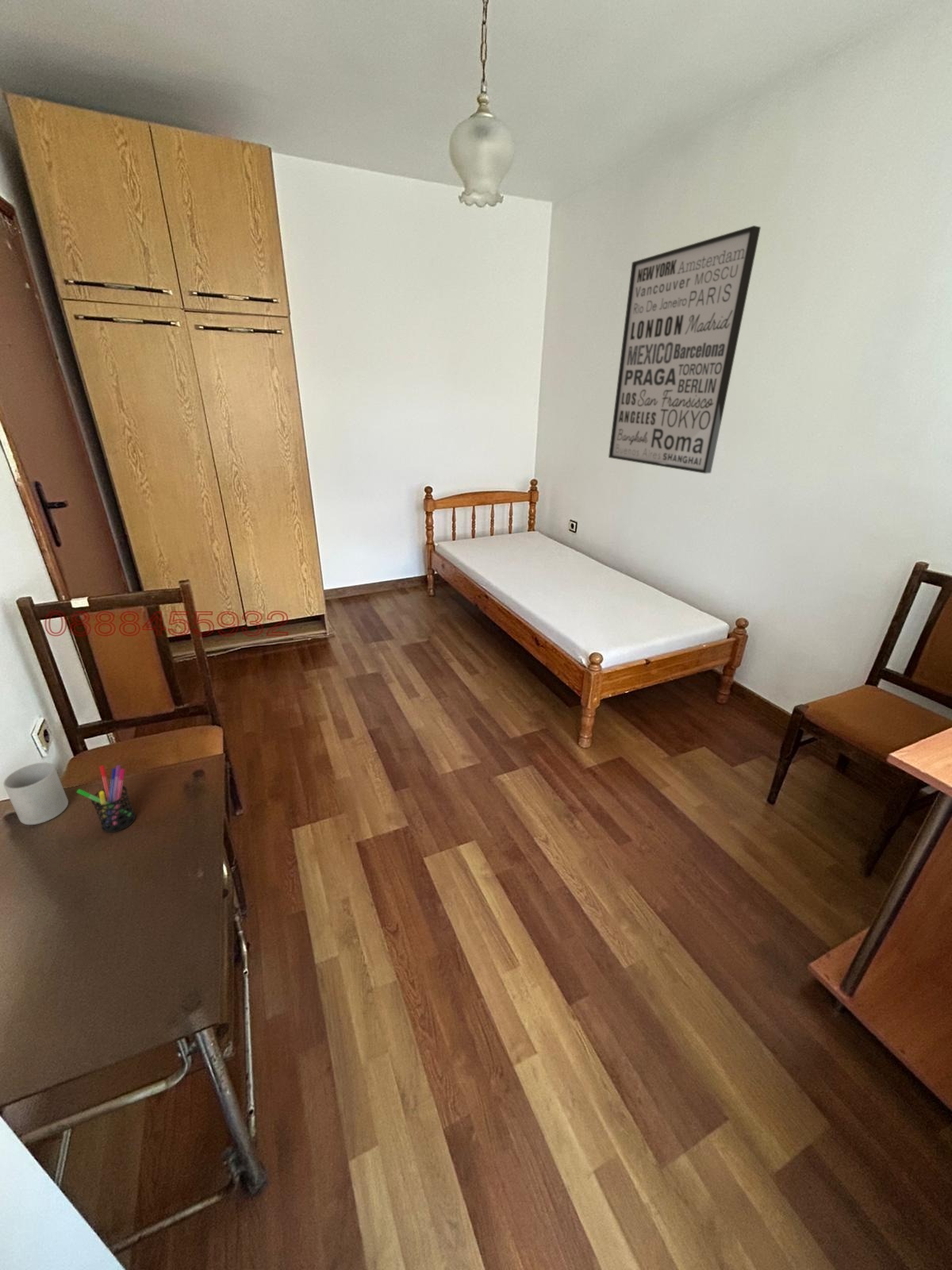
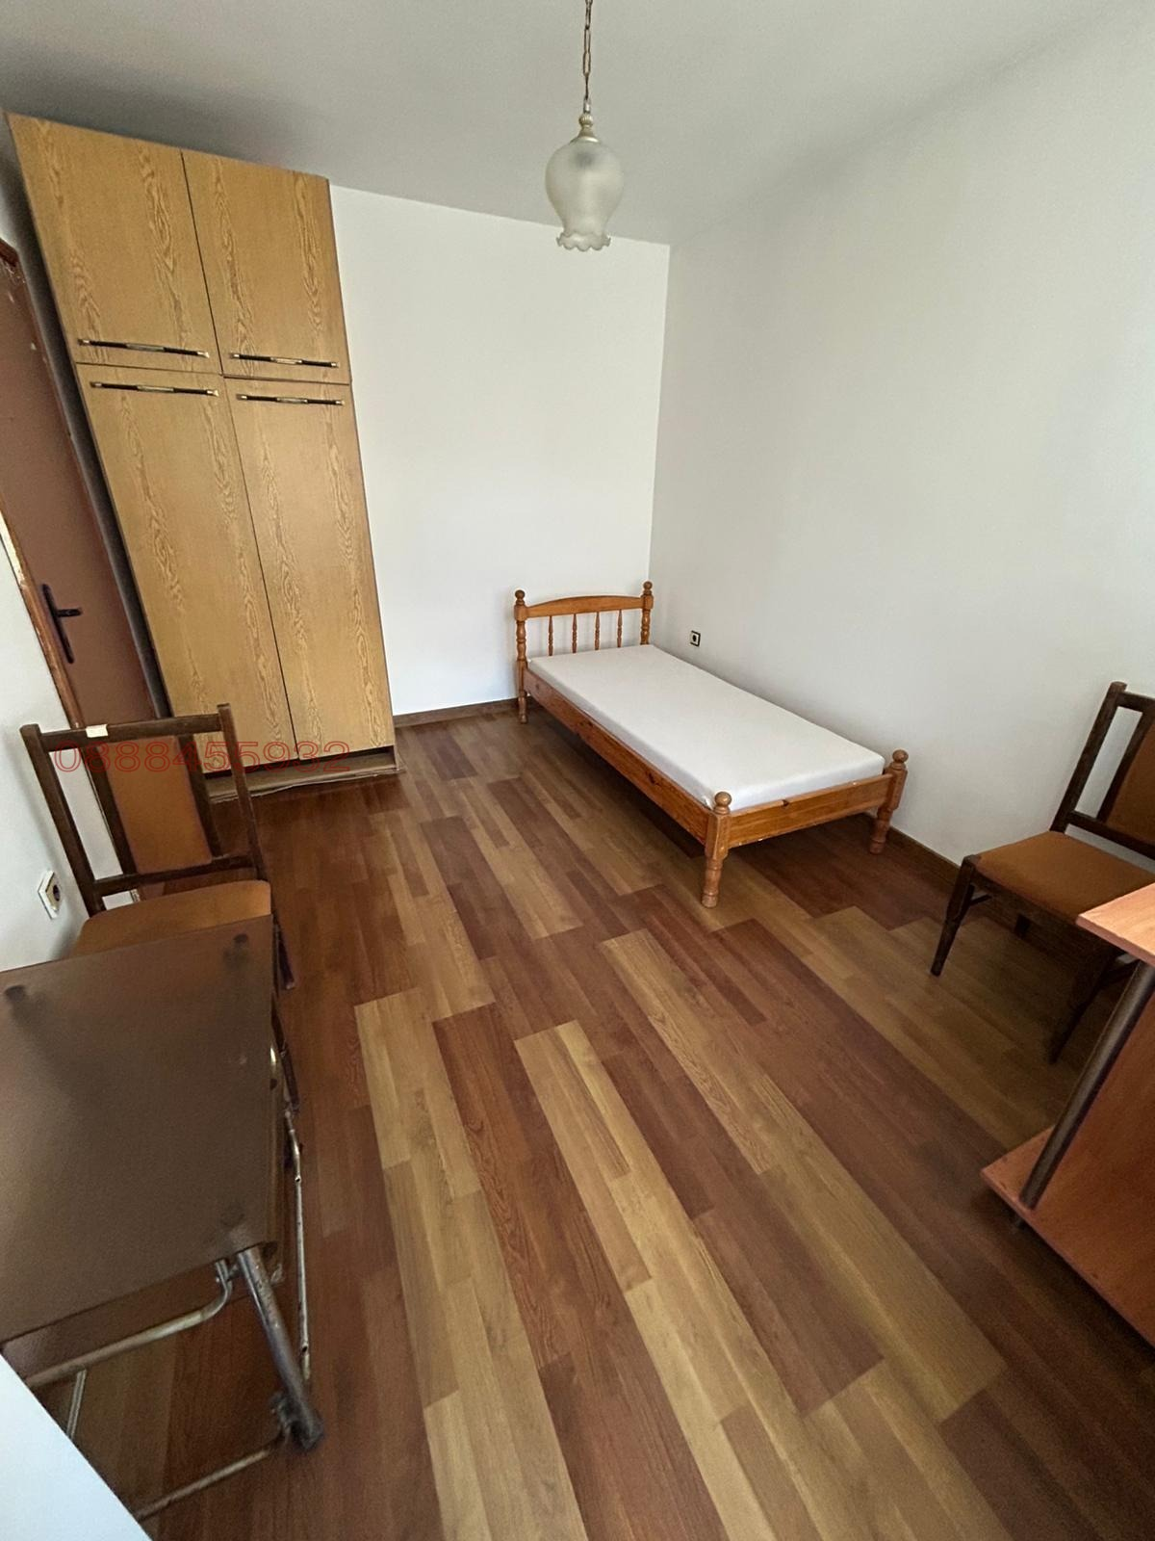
- wall art (670, 364)
- pen holder (106, 799)
- mug (39, 787)
